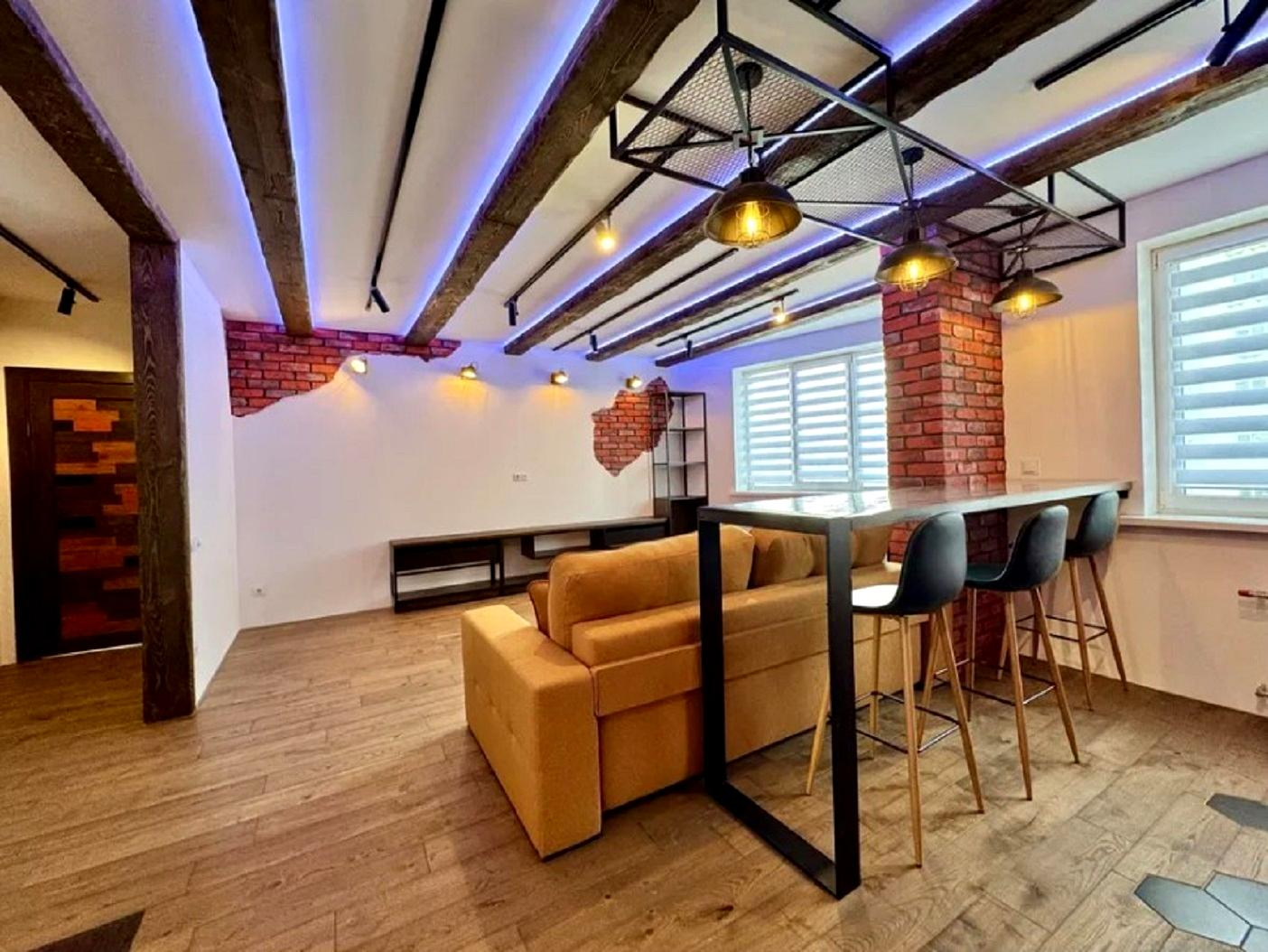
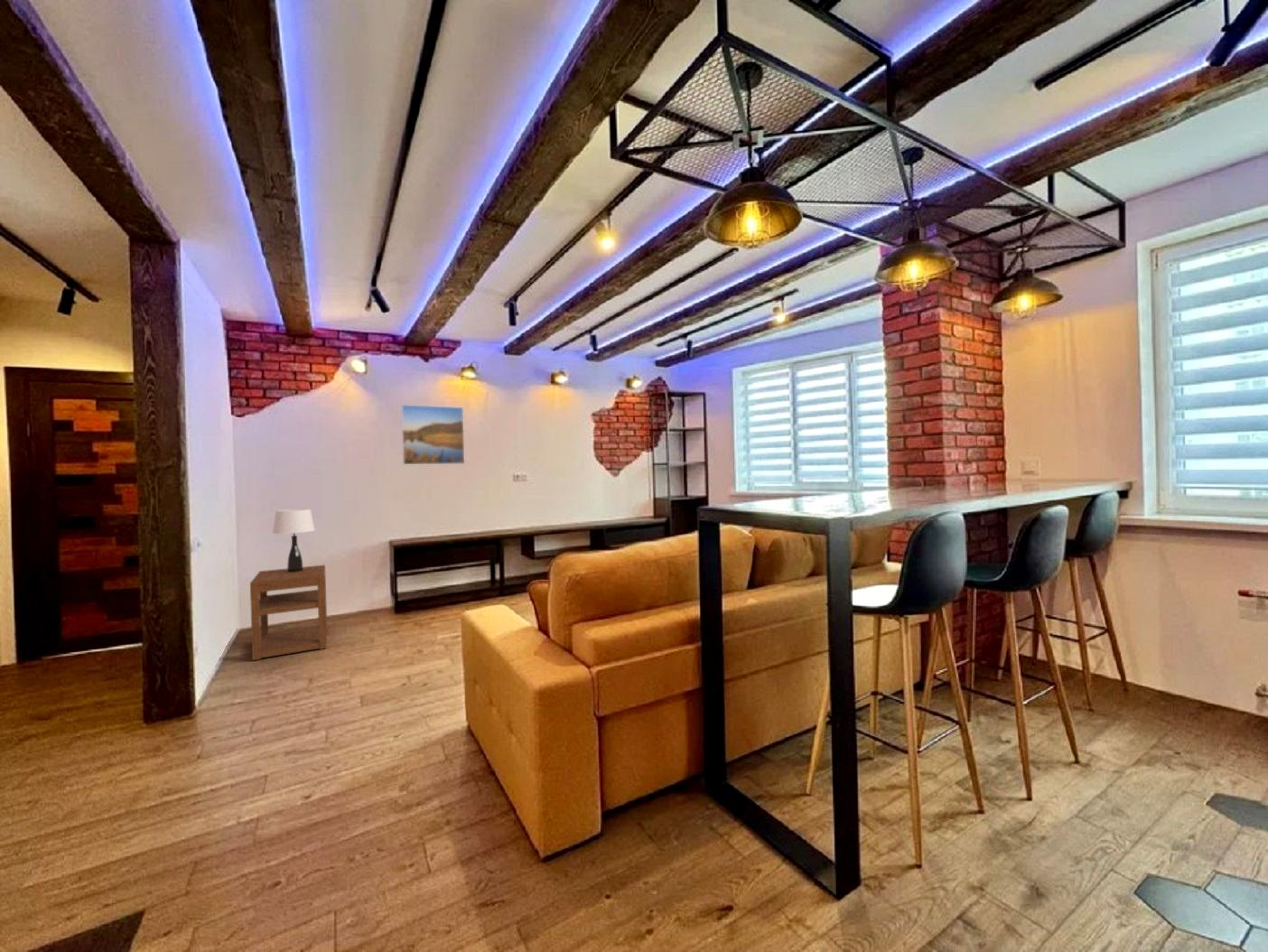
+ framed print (434, 434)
+ table lamp (294, 540)
+ nightstand (292, 608)
